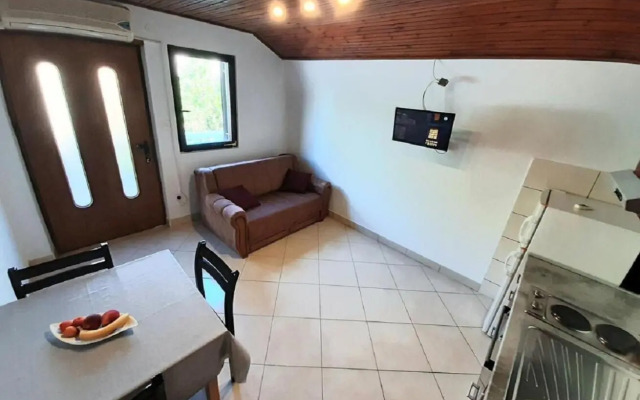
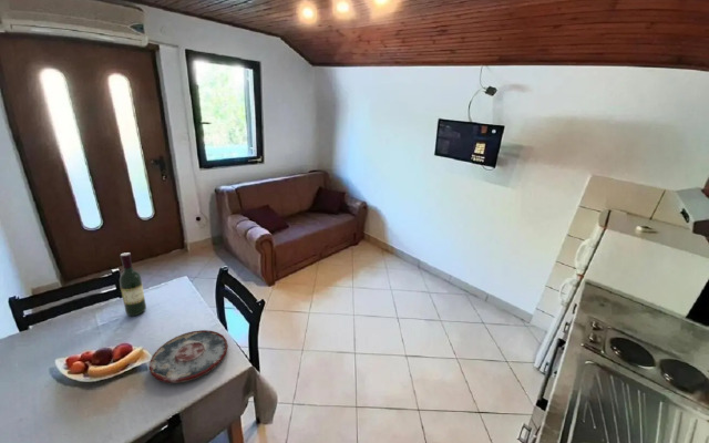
+ wine bottle (131, 284)
+ plate (191, 353)
